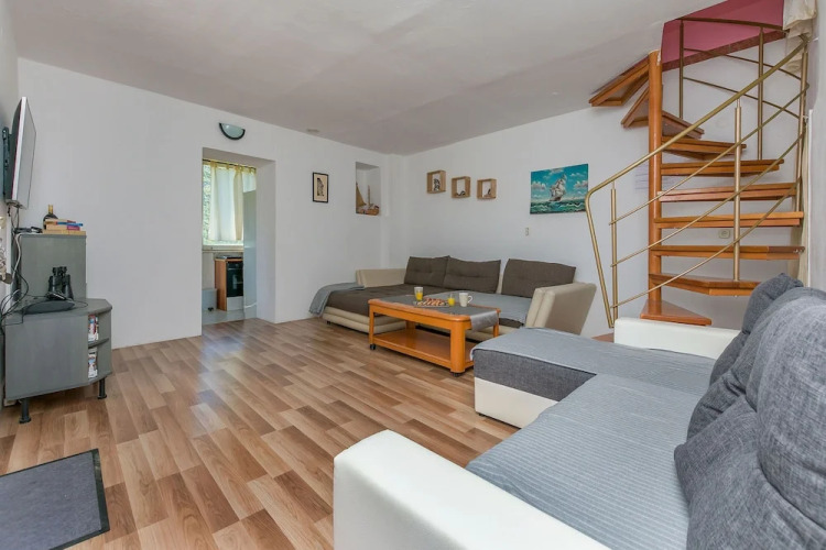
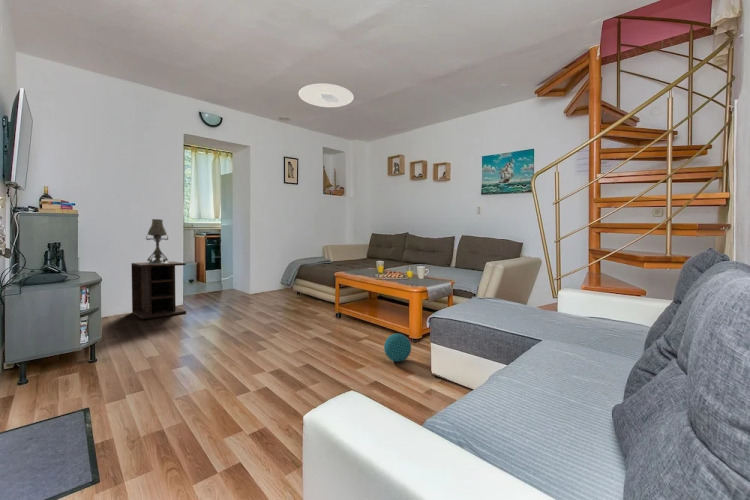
+ table lamp (157, 241)
+ decorative ball (397, 347)
+ ceiling light (326, 93)
+ nightstand (158, 288)
